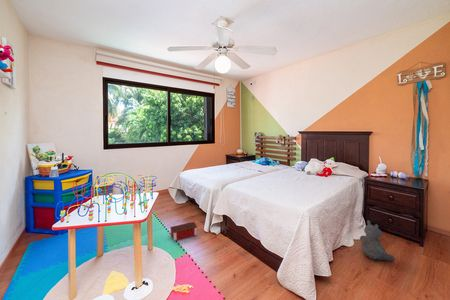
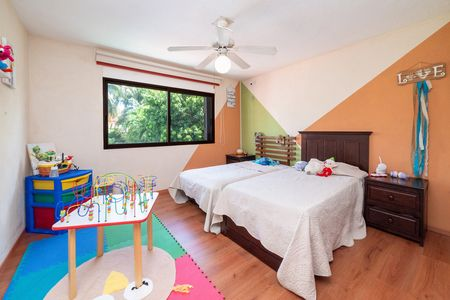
- stuffed bear (376, 239)
- toy house (183, 229)
